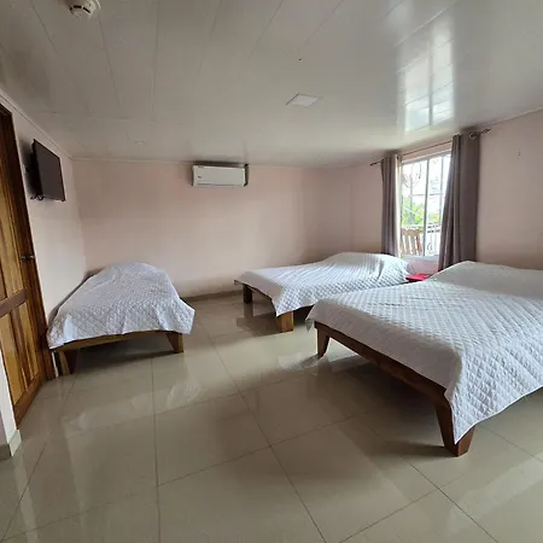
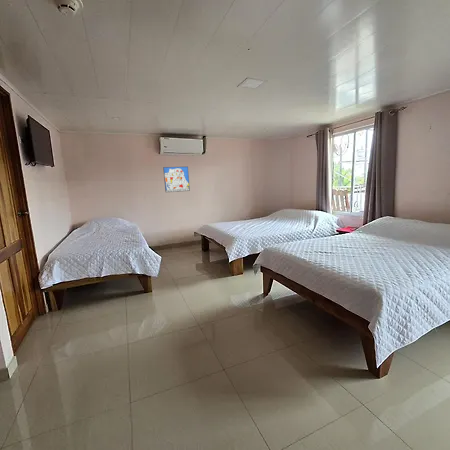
+ wall art (176, 179)
